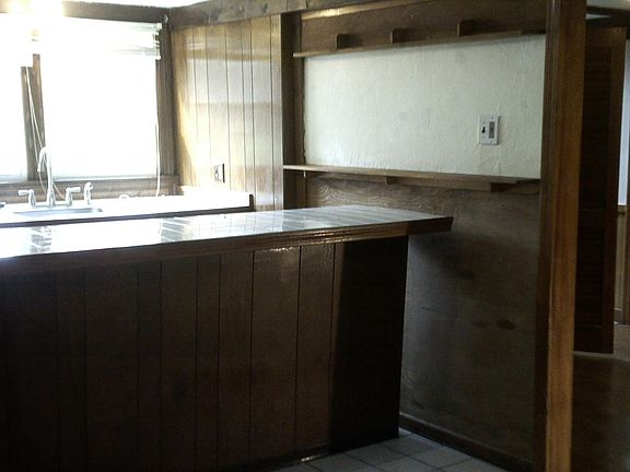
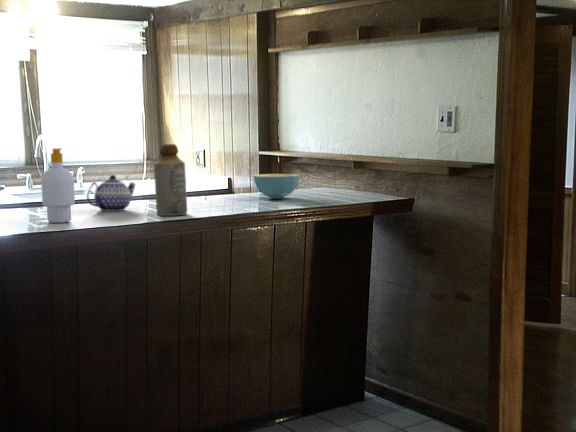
+ soap bottle (57, 185)
+ teapot (111, 192)
+ bottle (170, 179)
+ cereal bowl (276, 186)
